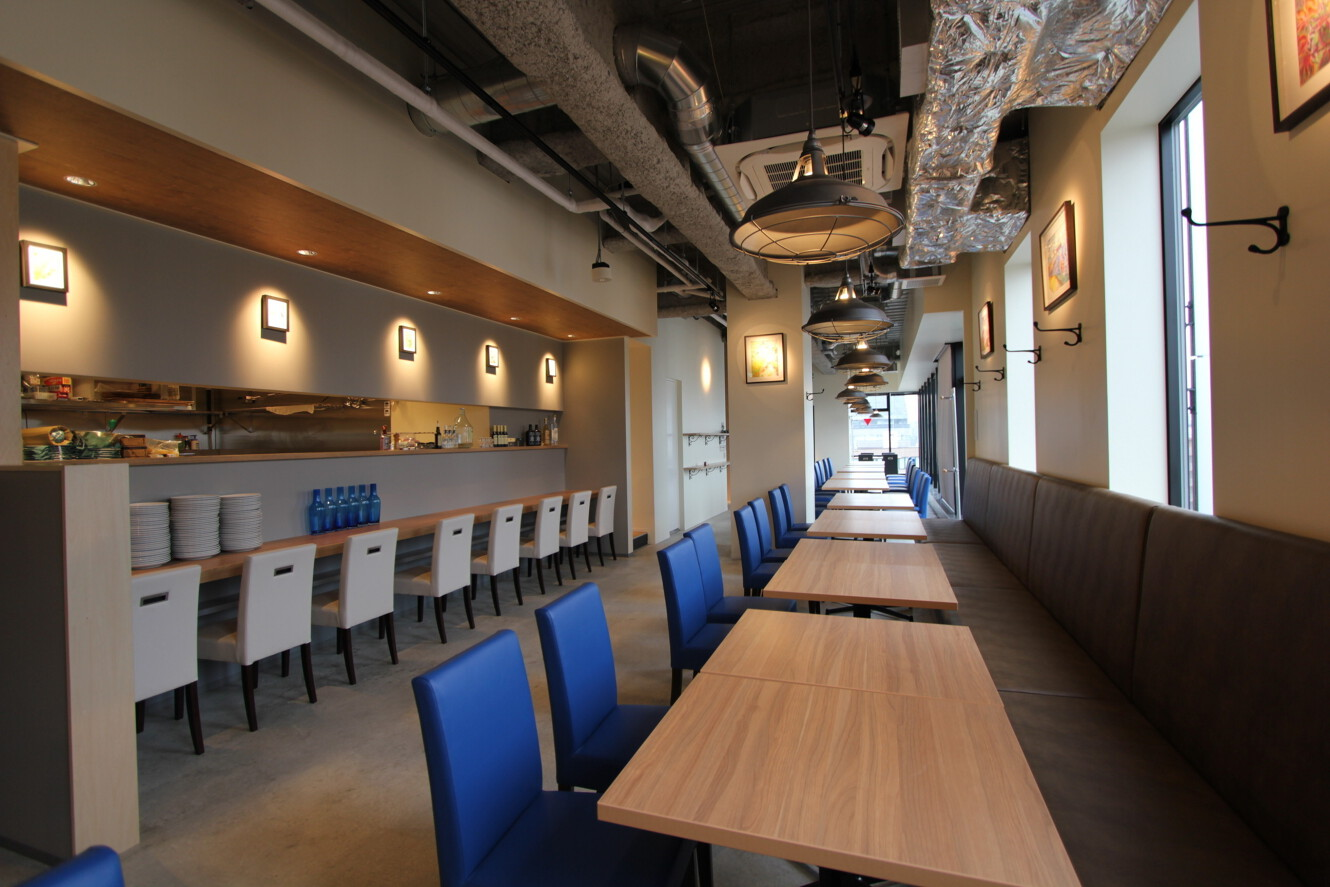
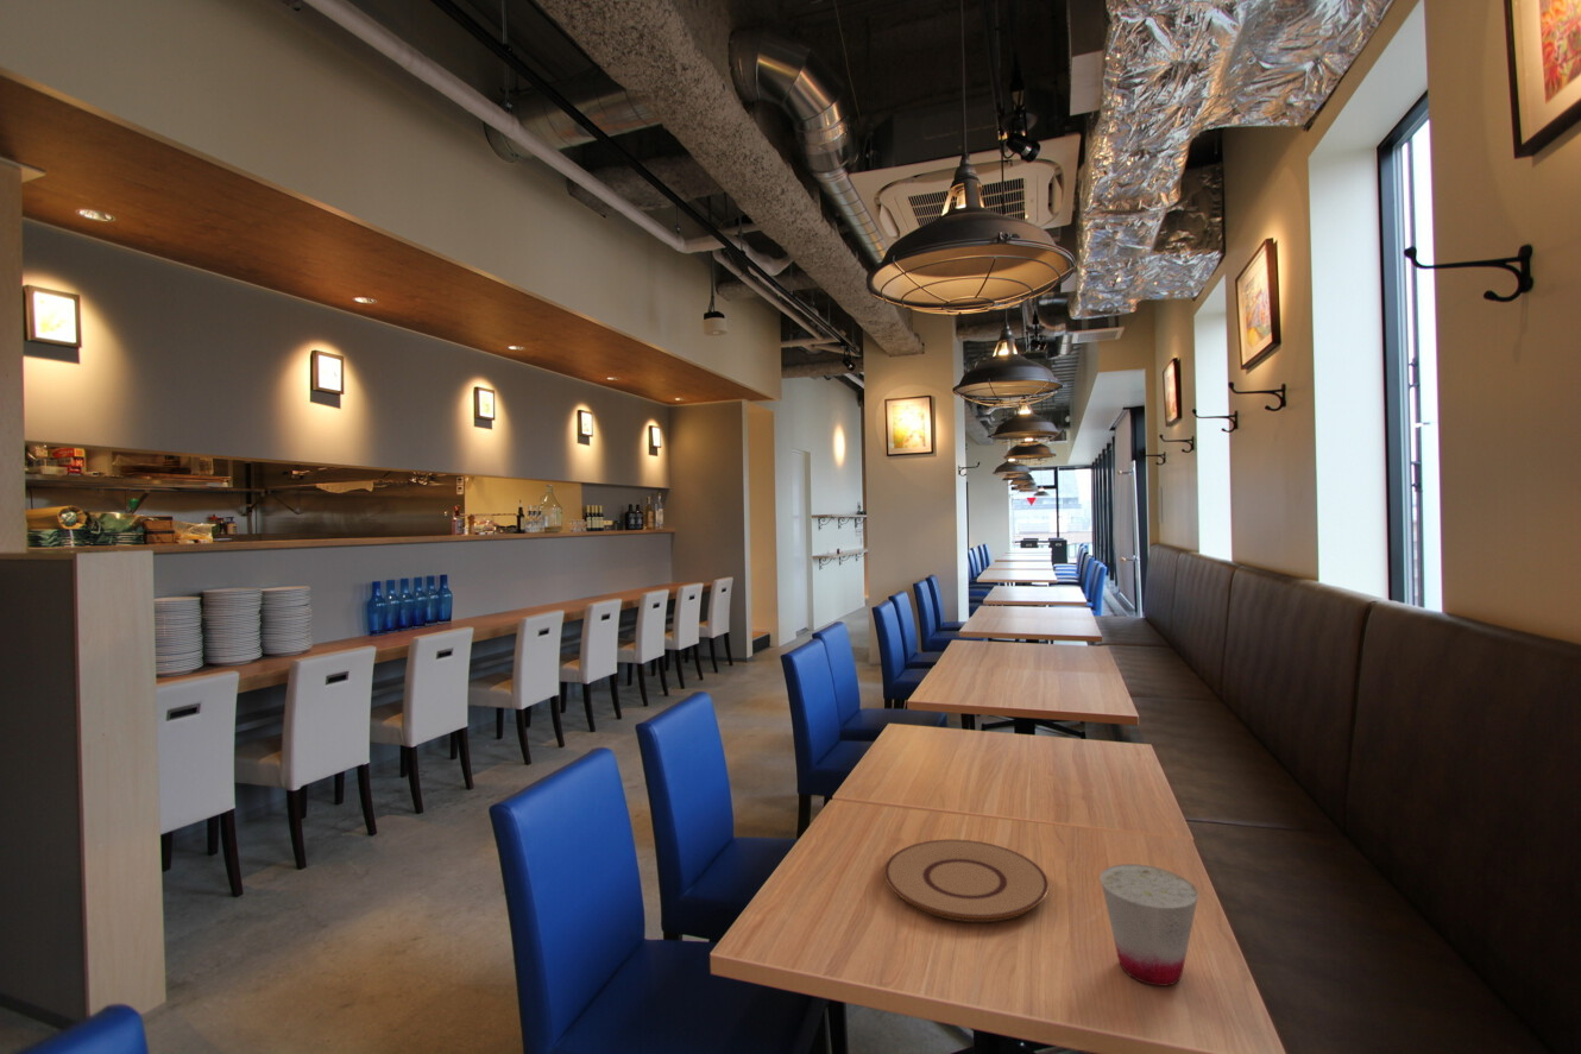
+ cup (1148, 927)
+ plate (964, 878)
